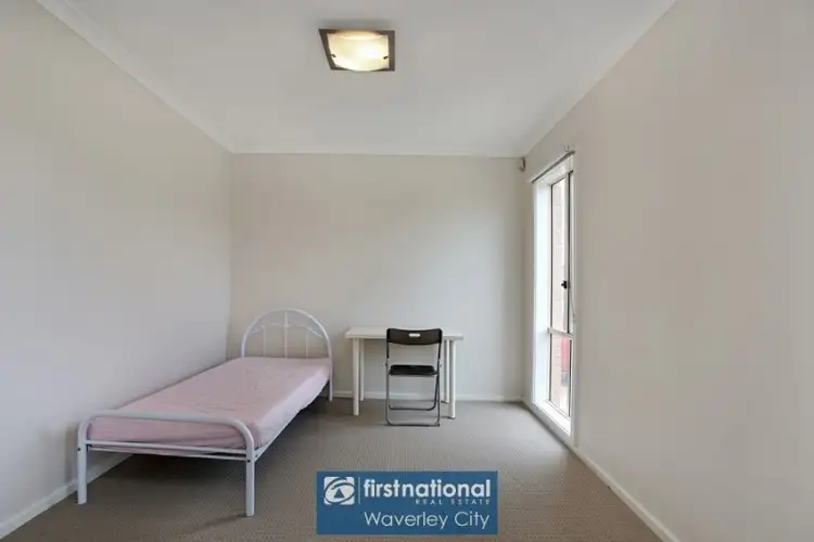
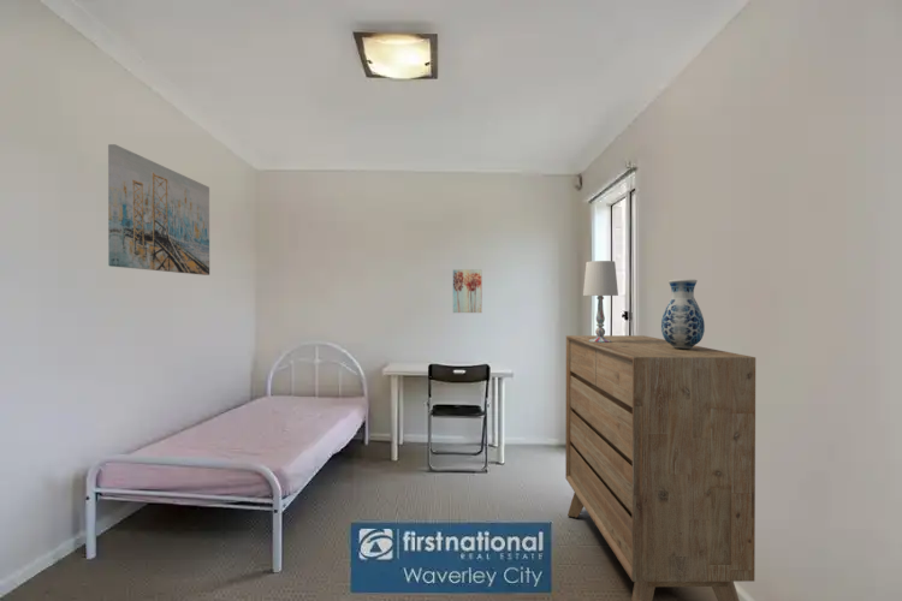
+ table lamp (600, 300)
+ wall art (167, 220)
+ wall art (467, 291)
+ dresser (639, 451)
+ vase (682, 313)
